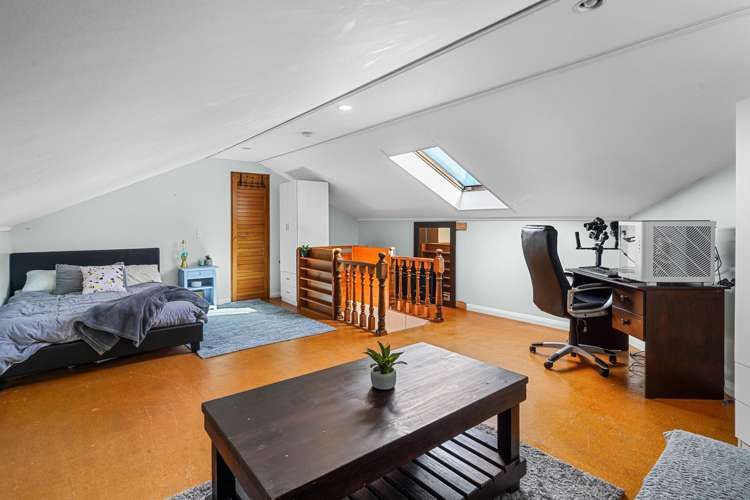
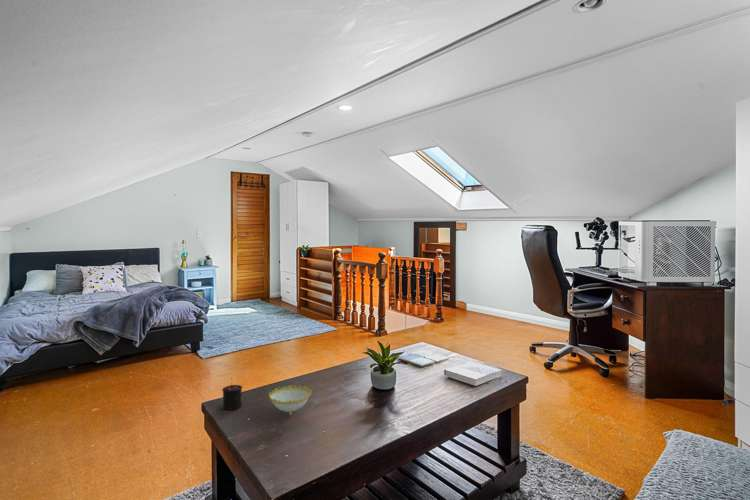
+ book (472, 372)
+ drink coaster (422, 357)
+ candle (232, 392)
+ decorative bowl (290, 403)
